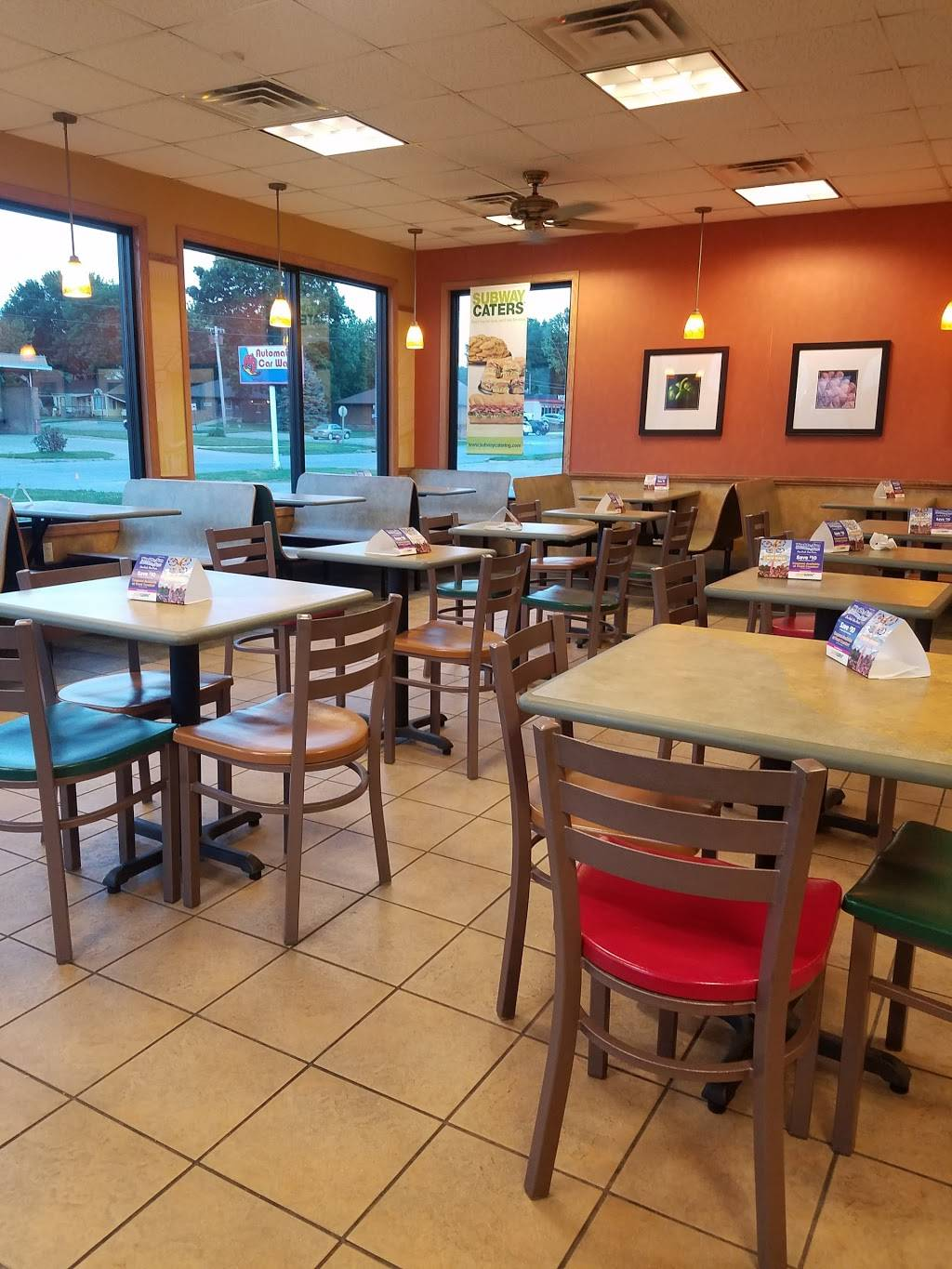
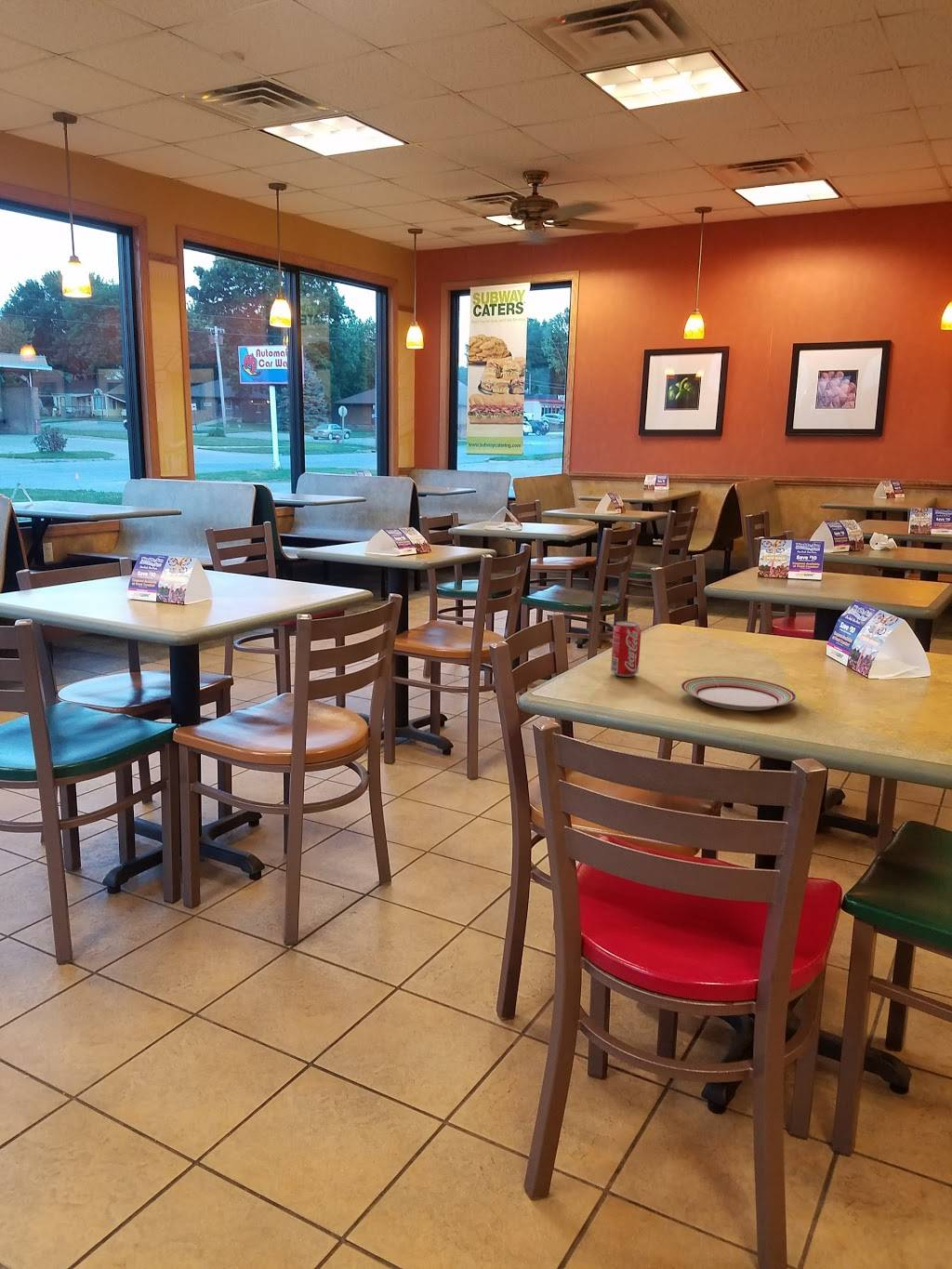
+ beverage can (626, 649)
+ plate (737, 694)
